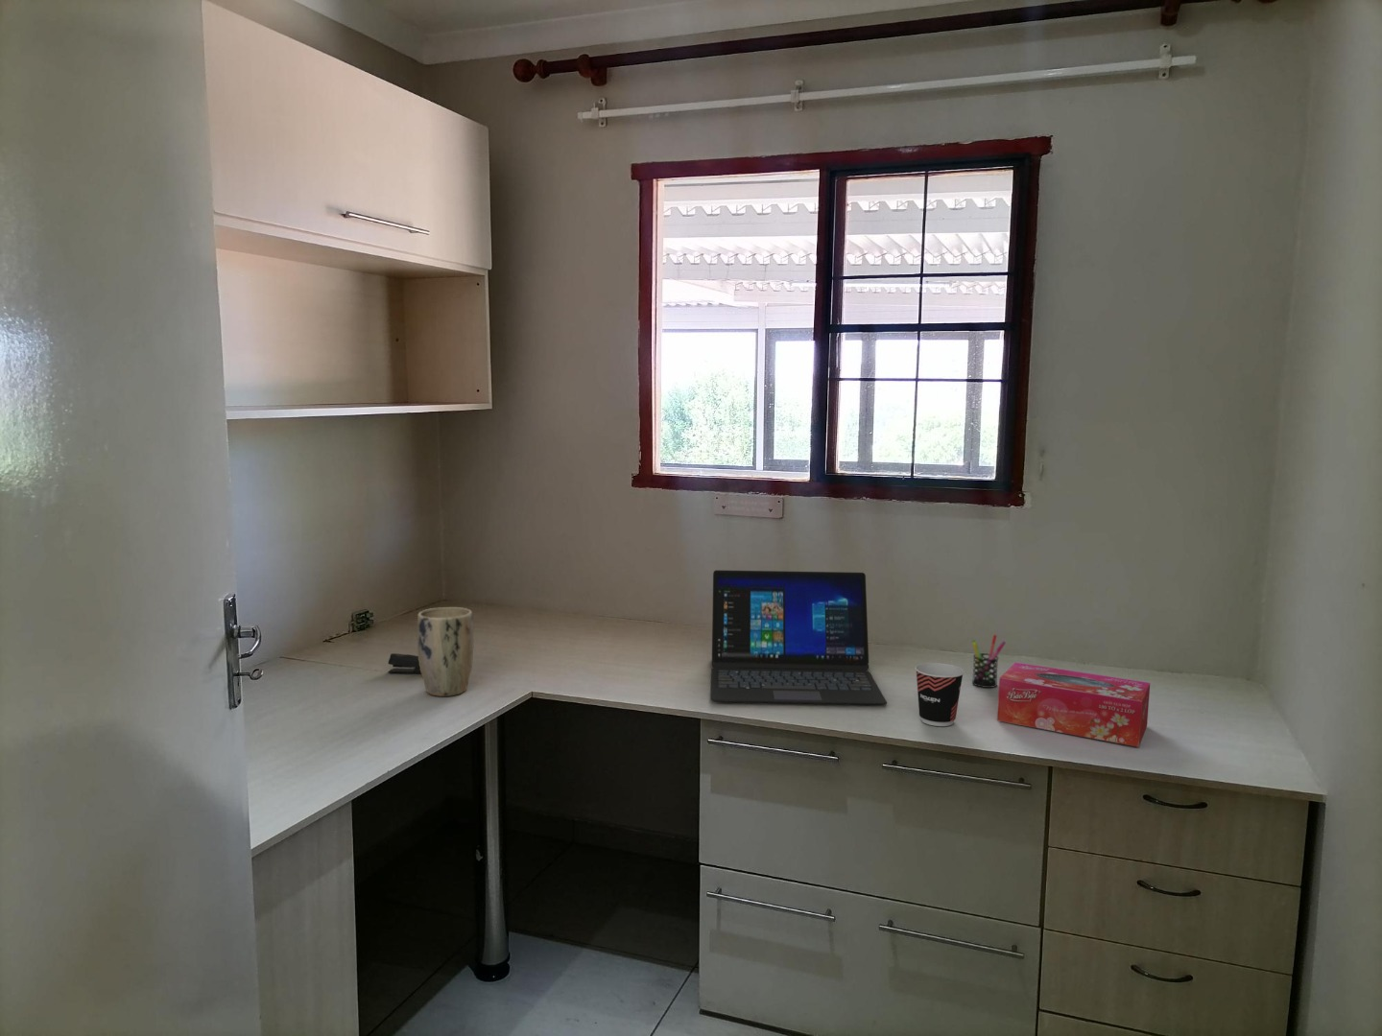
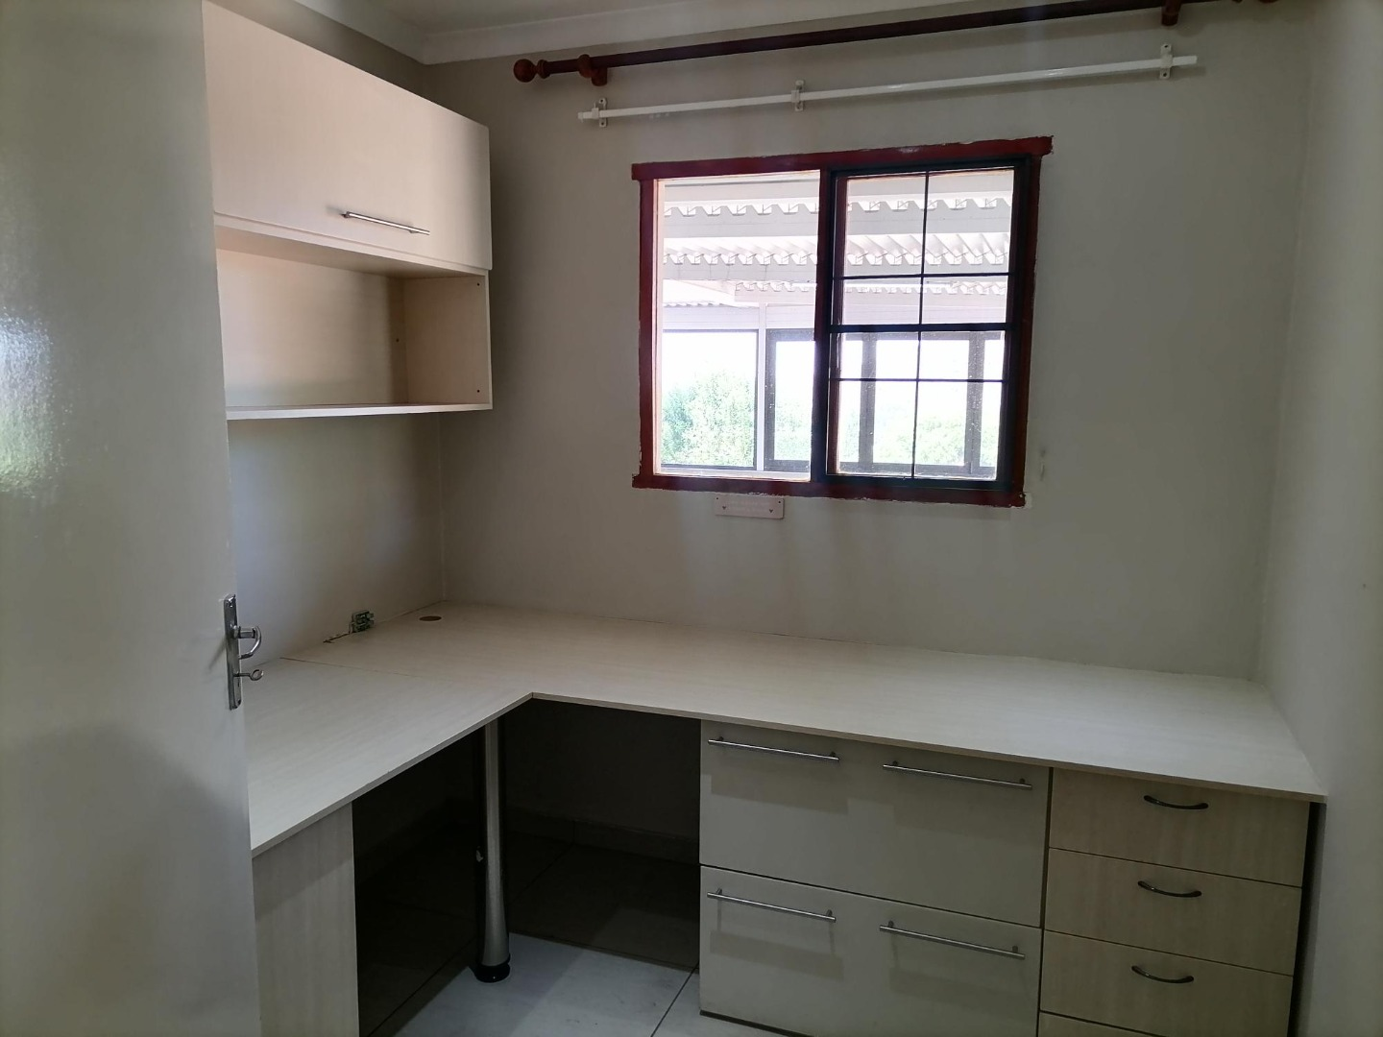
- stapler (412, 663)
- tissue box (1073, 701)
- plant pot (445, 652)
- pen holder (984, 659)
- laptop (792, 631)
- cup (938, 694)
